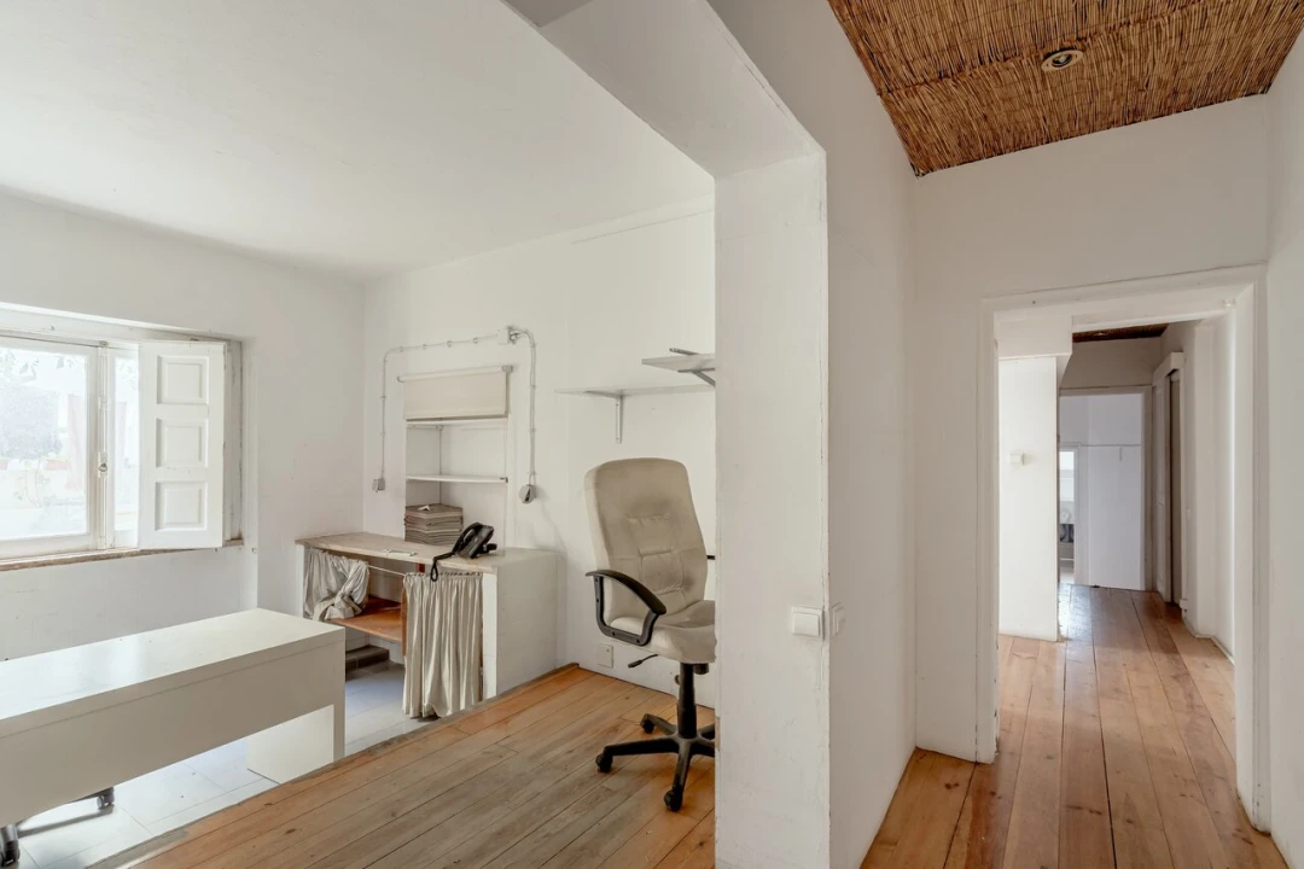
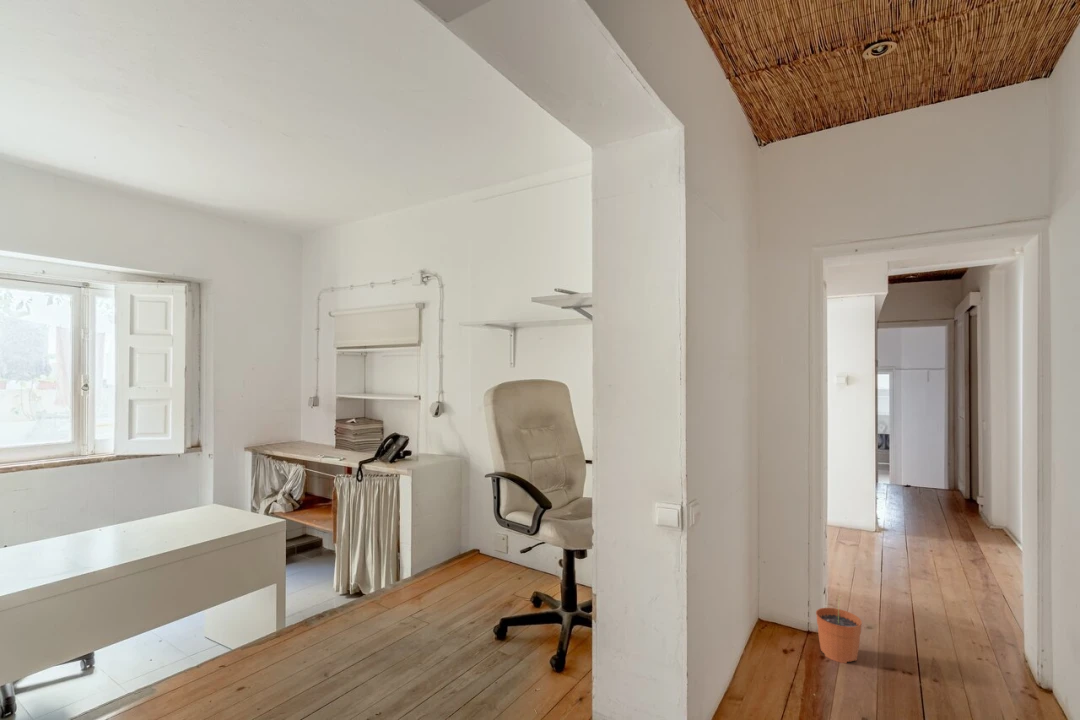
+ plant pot (838, 626)
